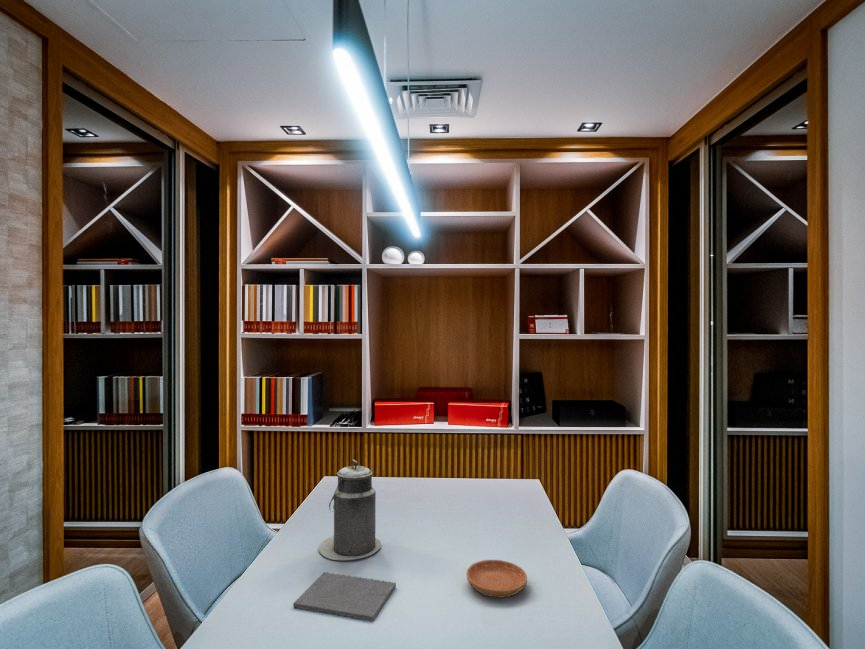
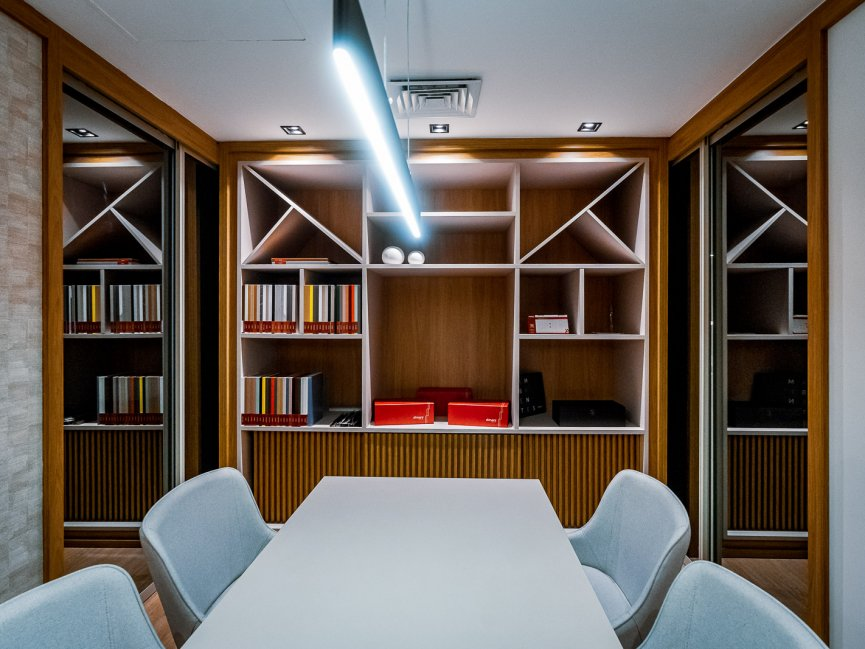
- canister (350, 503)
- saucer (496, 579)
- notepad (346, 594)
